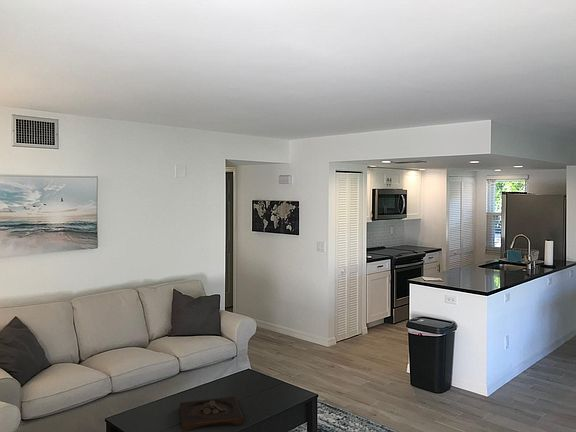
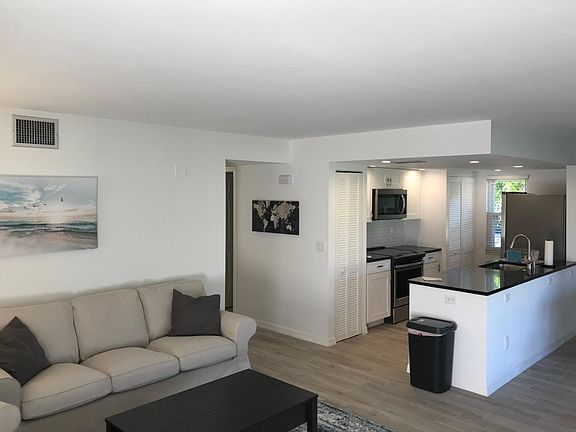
- wooden tray (210, 408)
